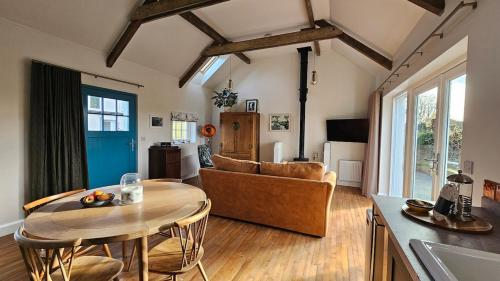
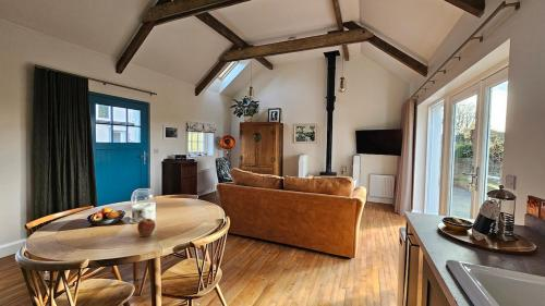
+ apple (146, 225)
